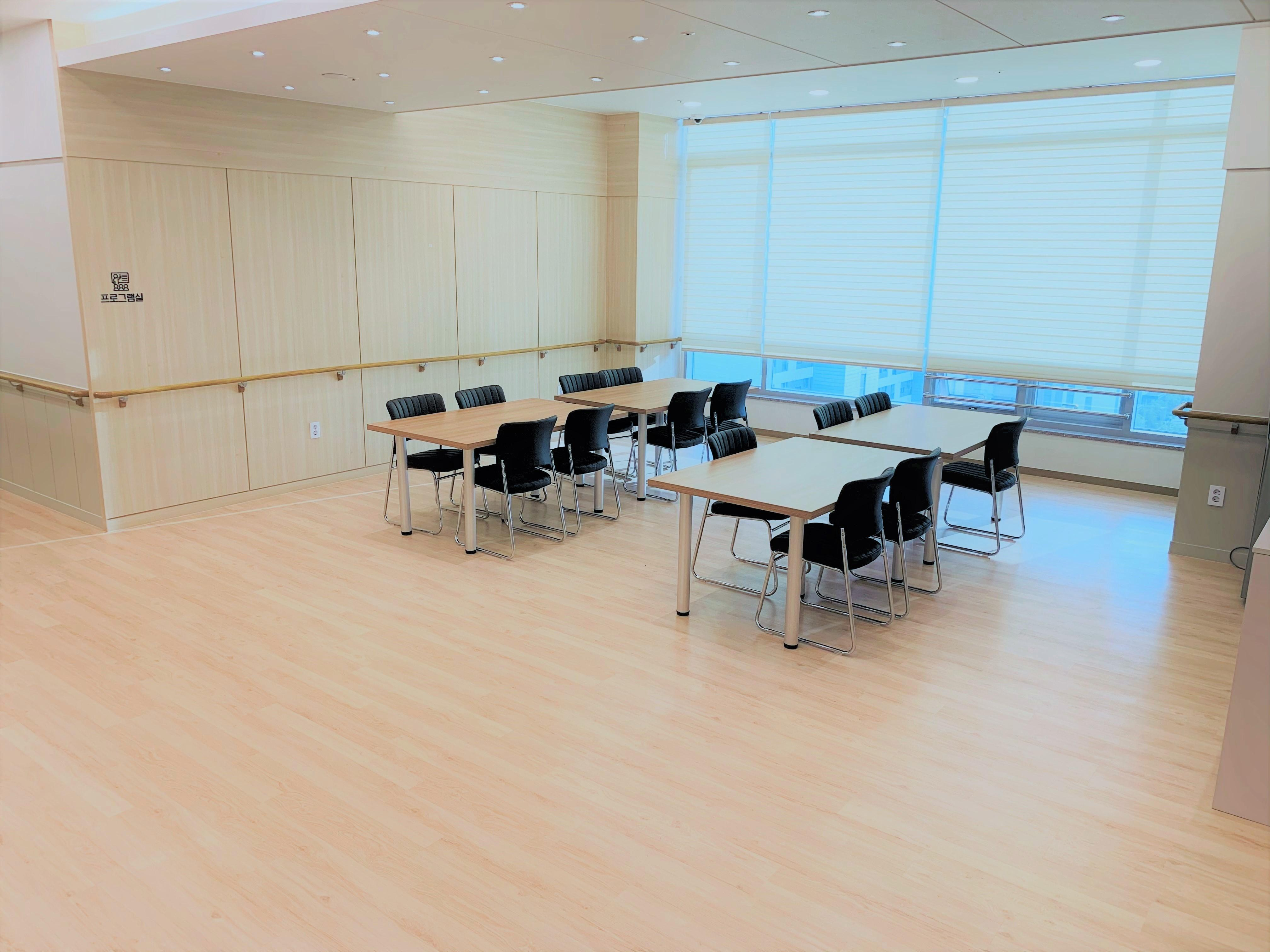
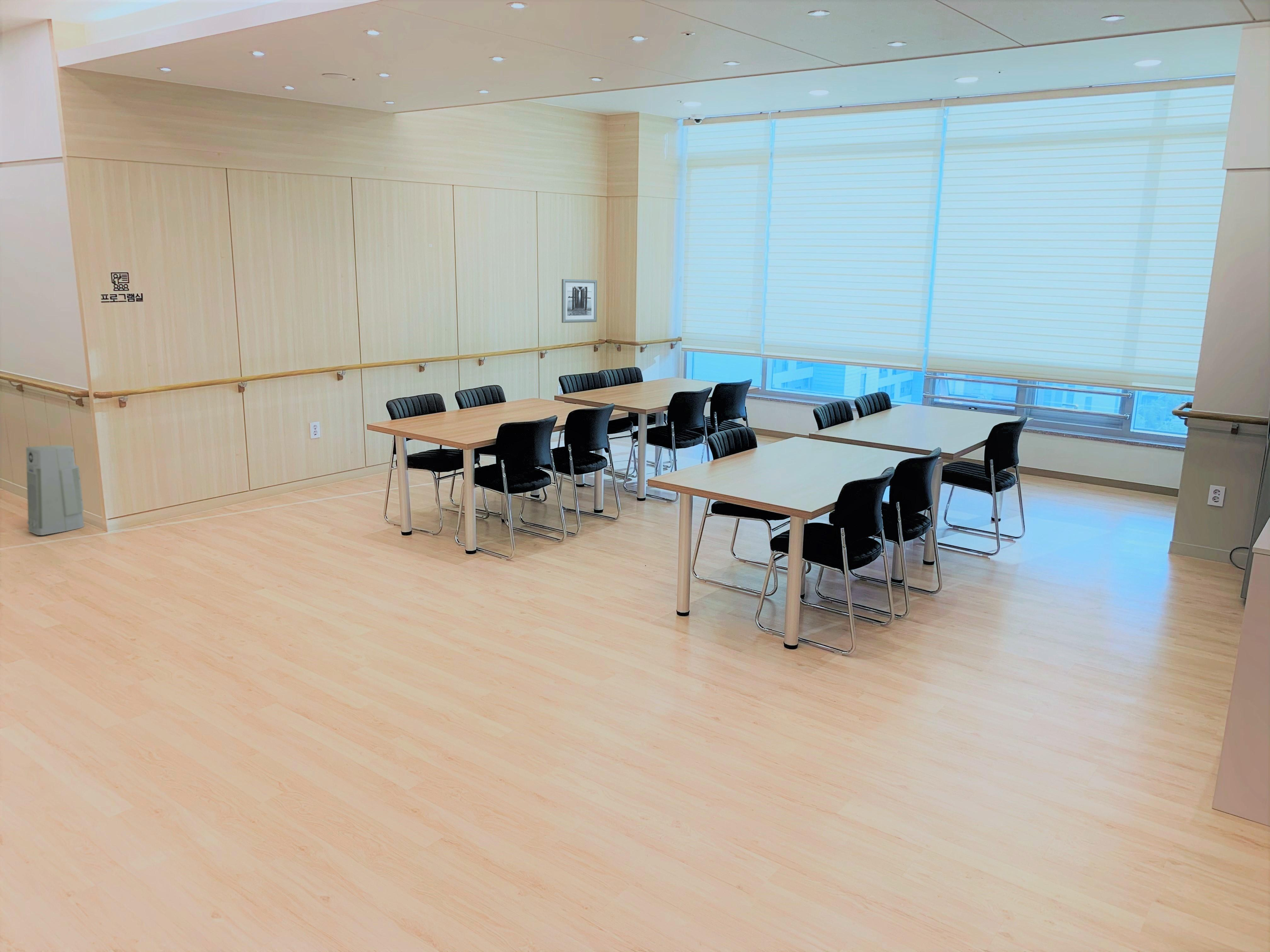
+ air purifier (54, 488)
+ wall art (580, 301)
